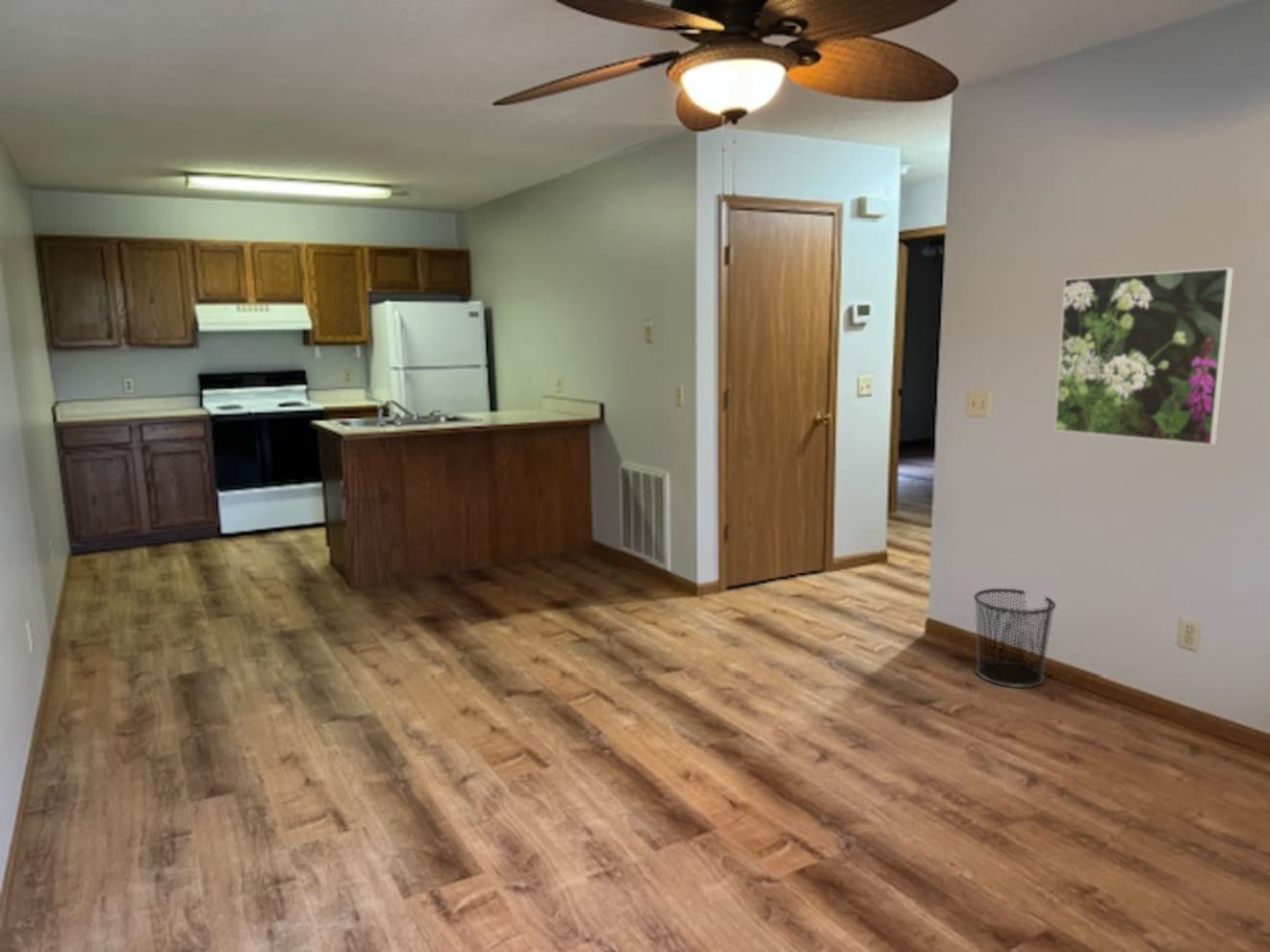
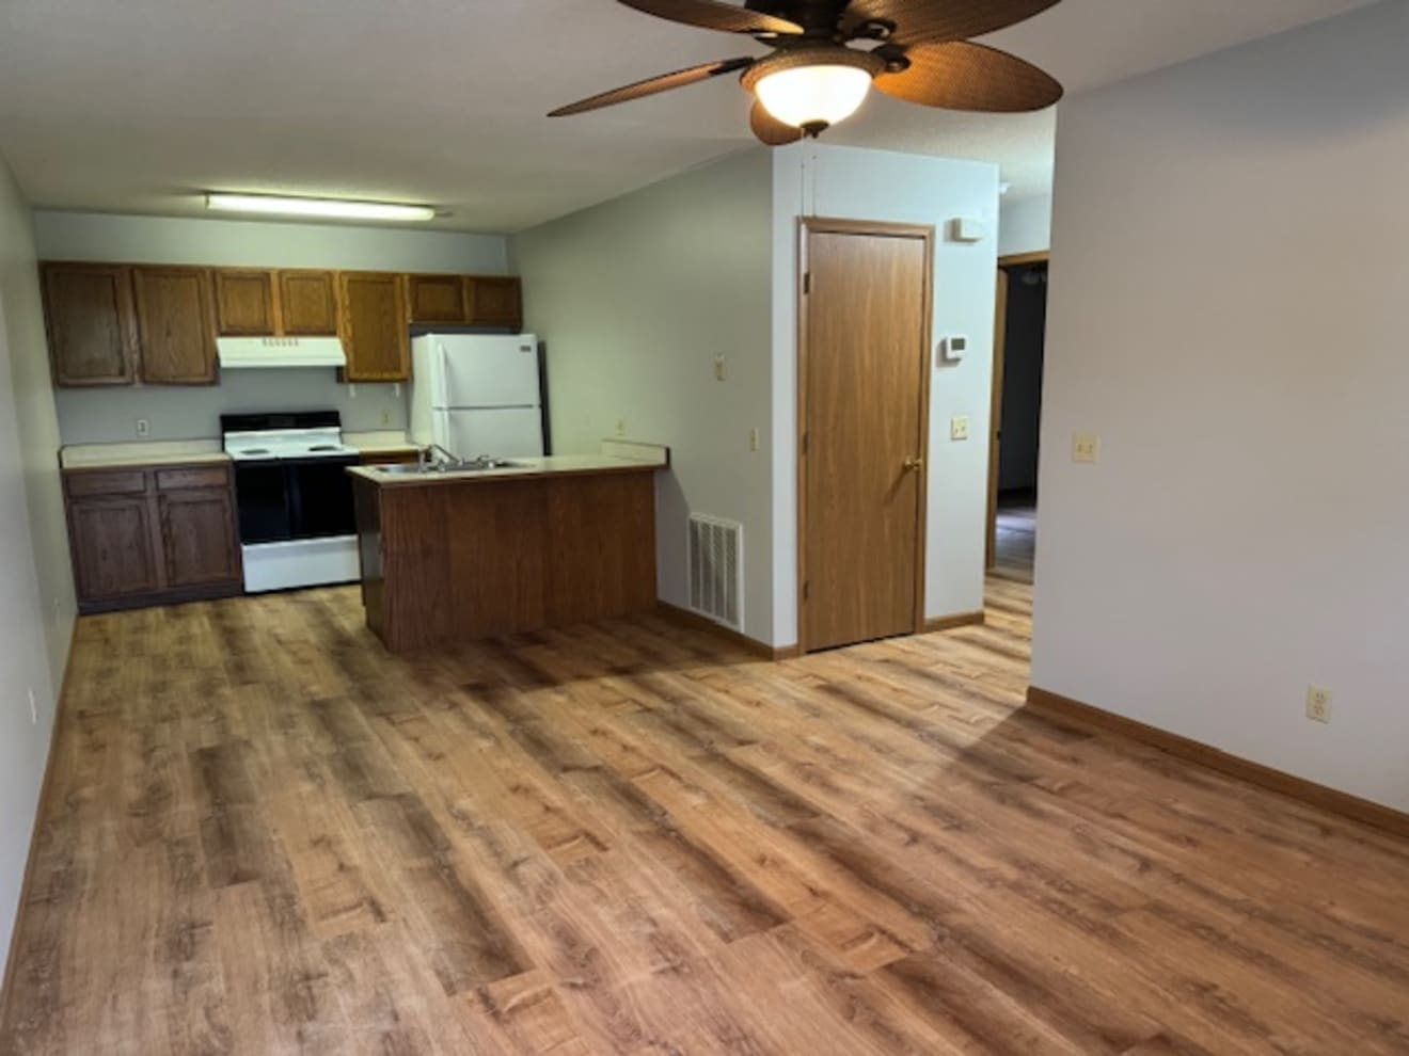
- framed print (1135, 357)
- waste bin (1011, 637)
